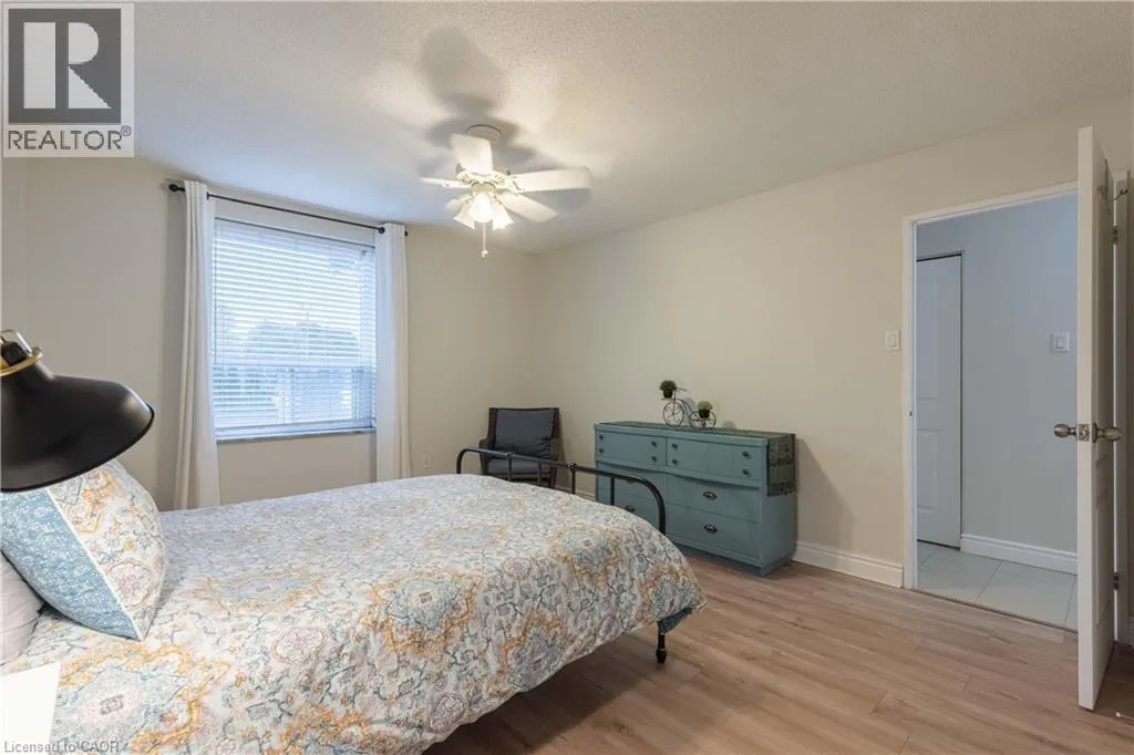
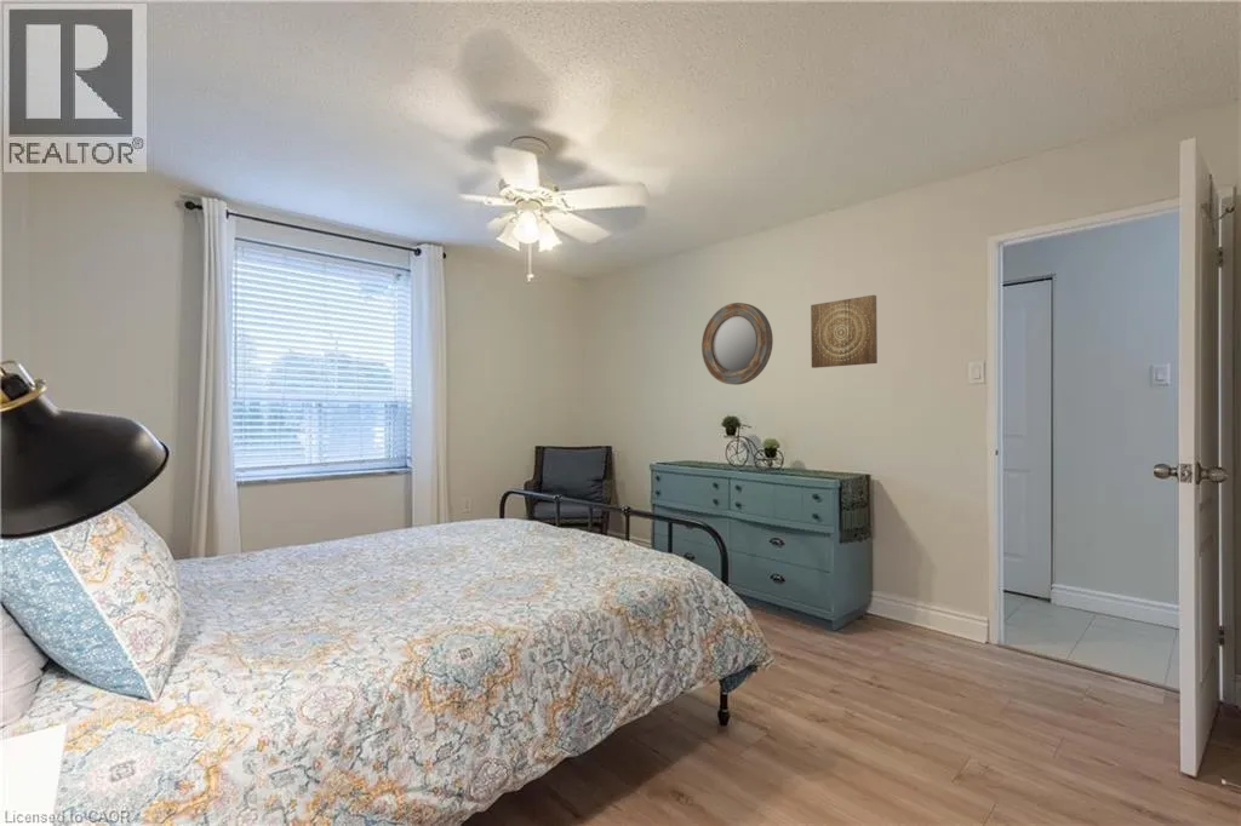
+ home mirror (734, 343)
+ wall art (842, 332)
